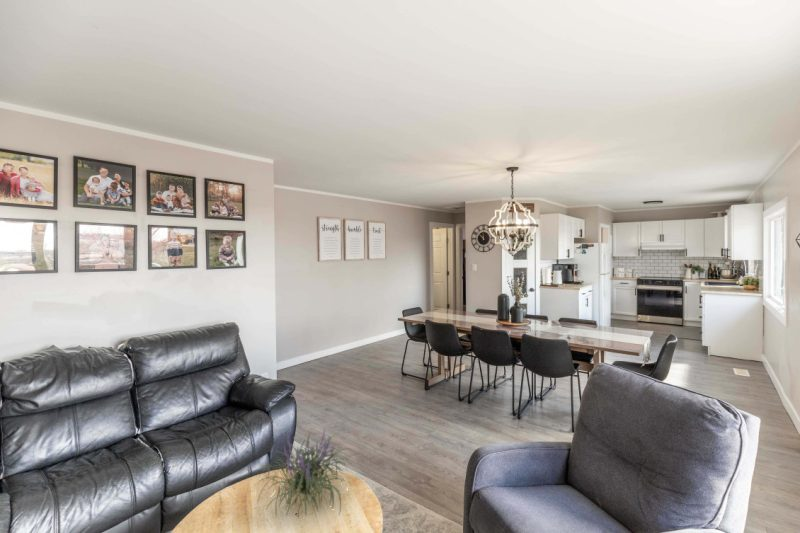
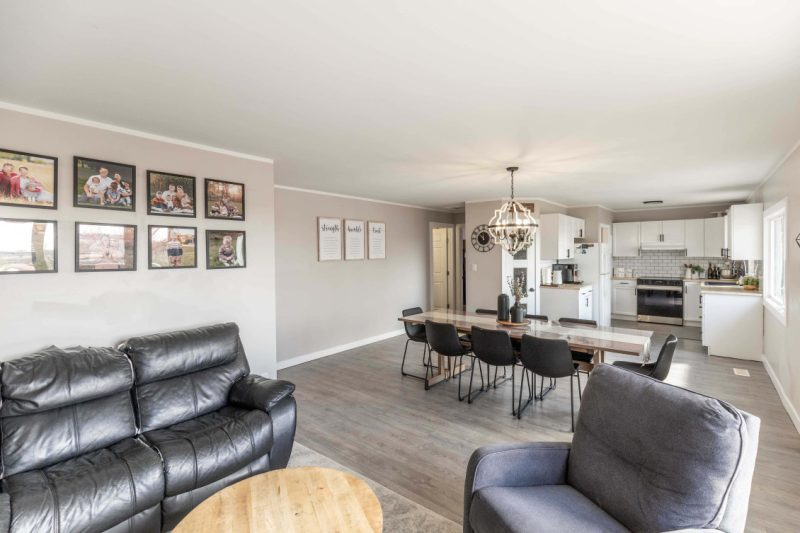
- plant (303, 467)
